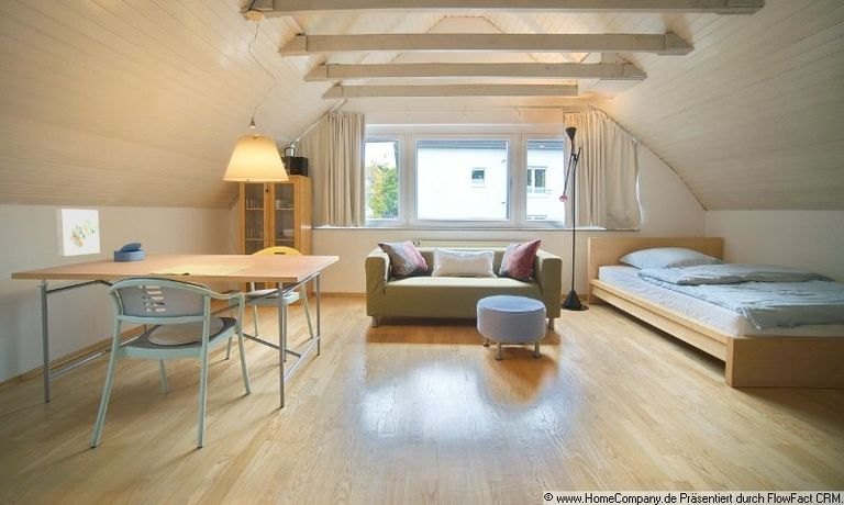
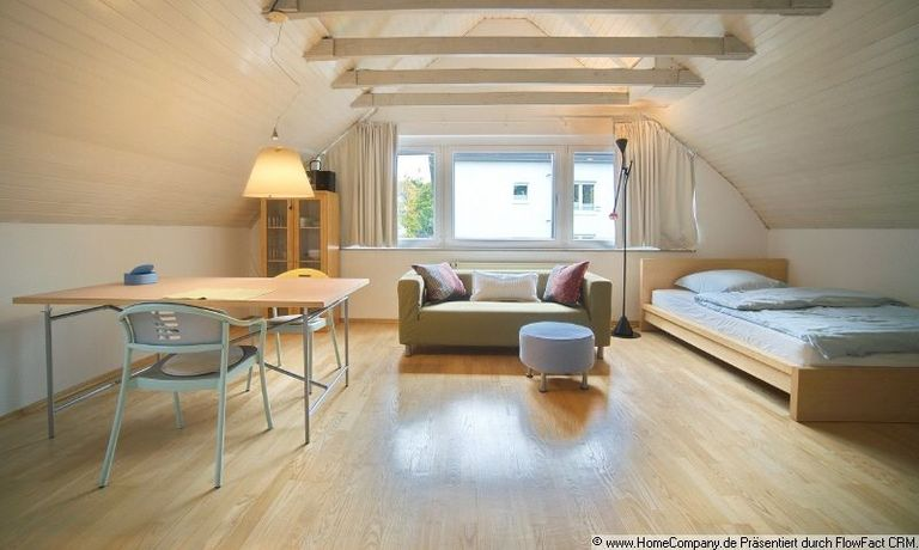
- wall art (79, 232)
